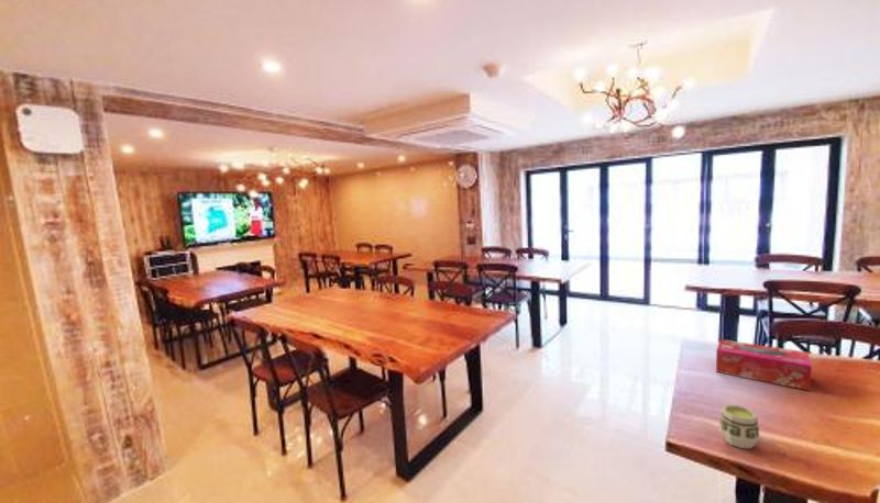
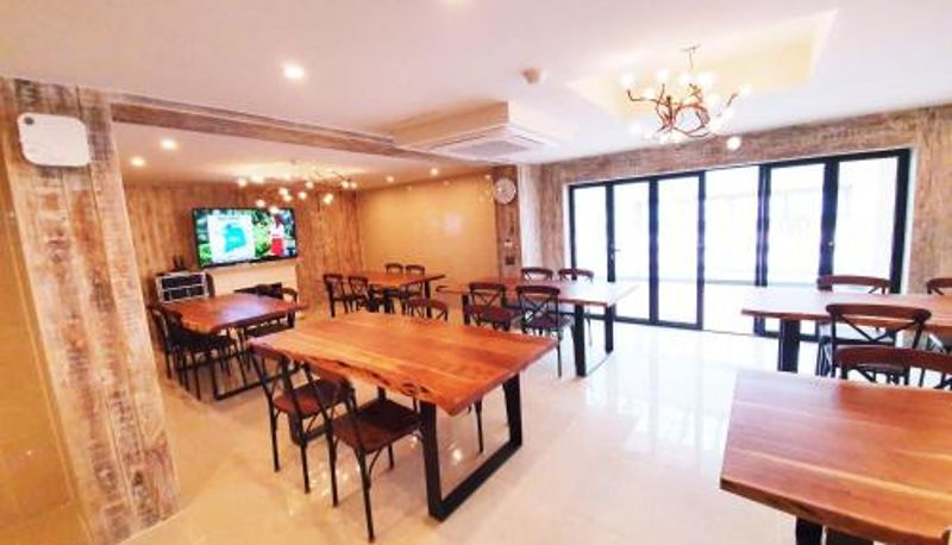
- cup (738, 426)
- tissue box (760, 362)
